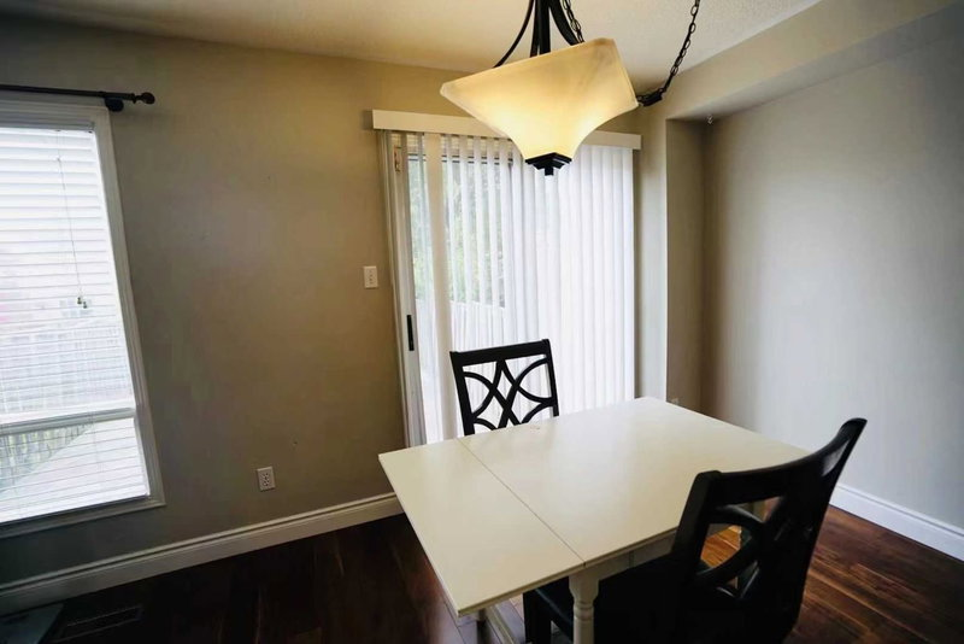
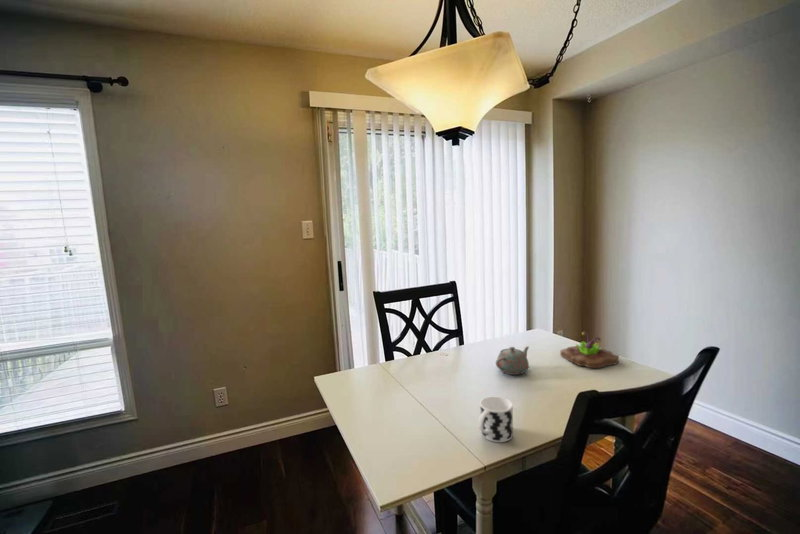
+ succulent planter (588, 345)
+ teapot (513, 358)
+ cup (493, 420)
